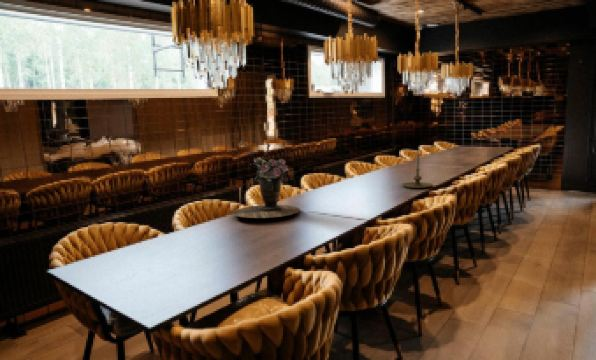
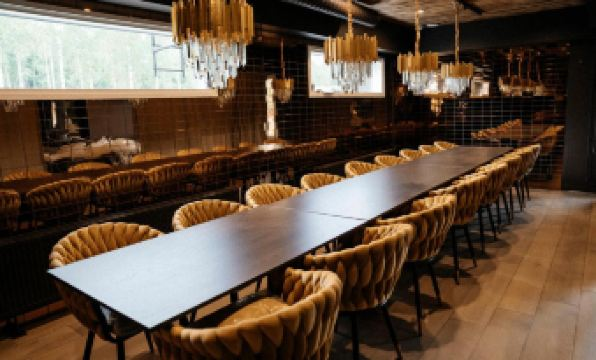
- flower arrangement (265, 177)
- candle holder (417, 169)
